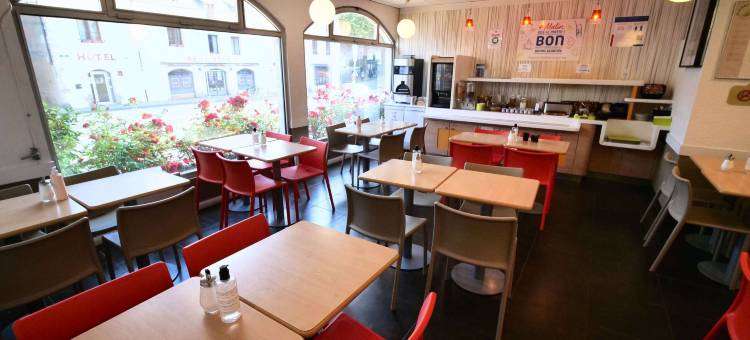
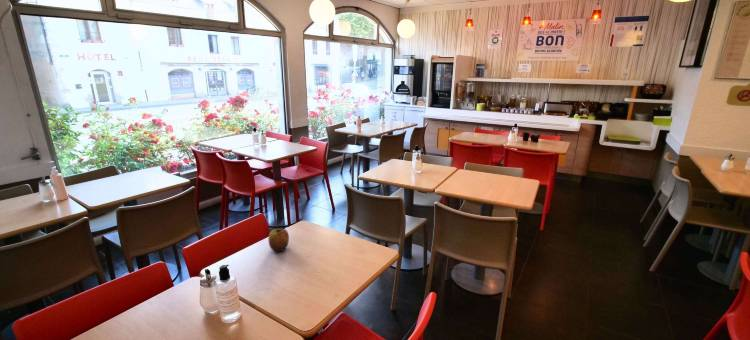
+ apple (278, 239)
